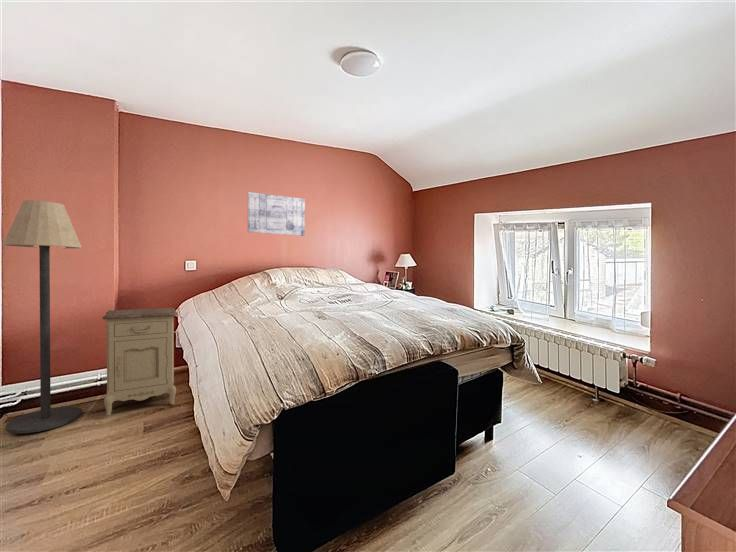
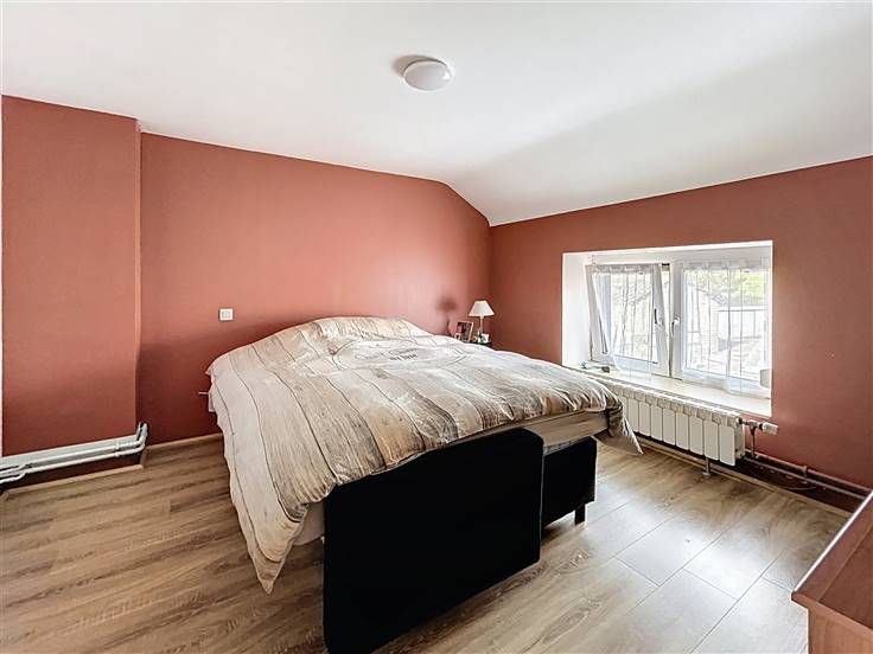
- floor lamp (44, 312)
- nightstand (141, 357)
- wall art (277, 214)
